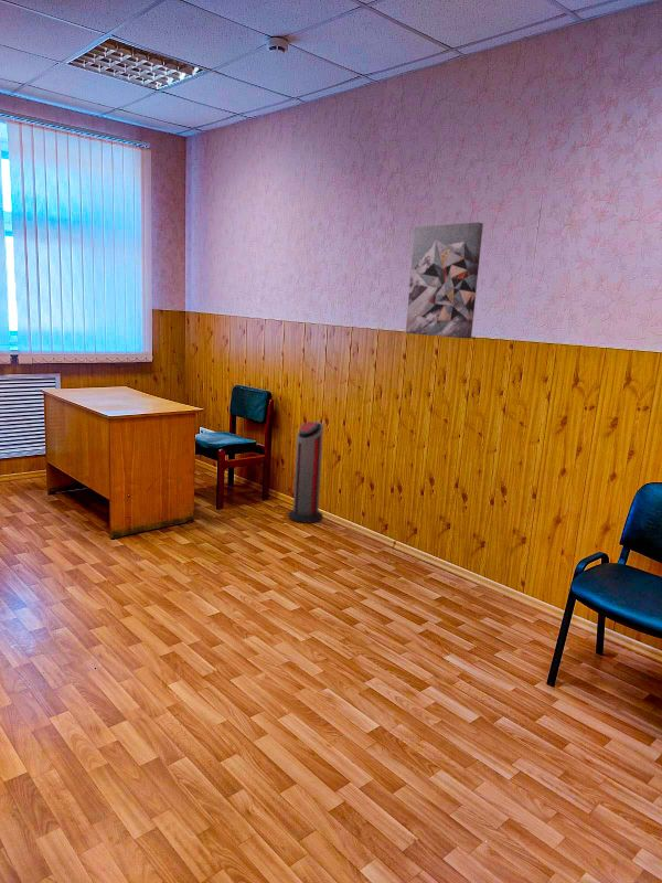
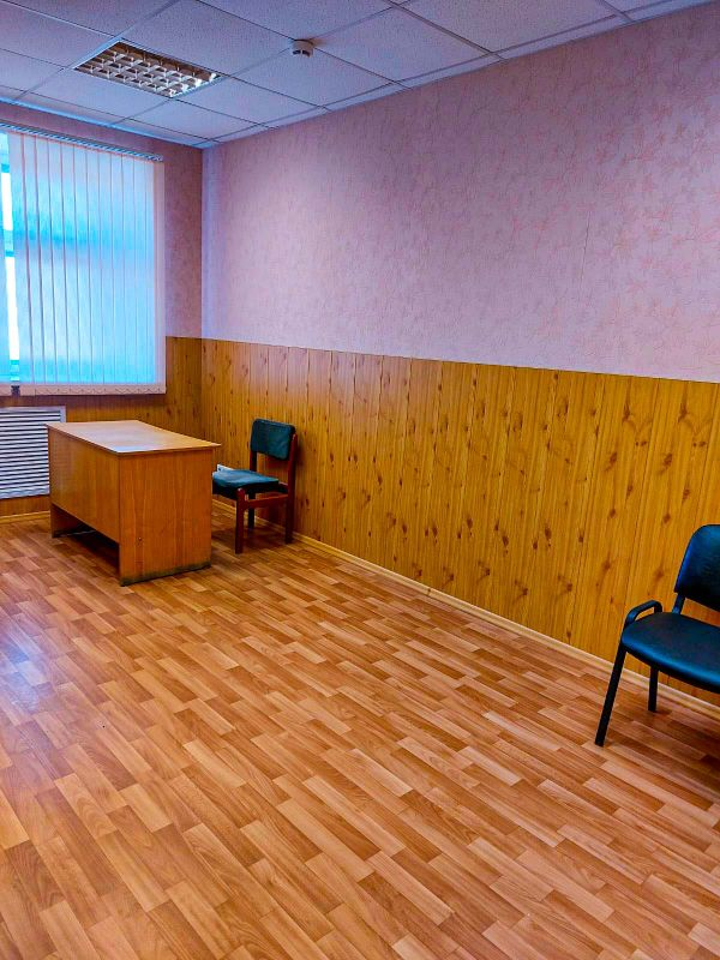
- air purifier (308, 470)
- wall art (441, 280)
